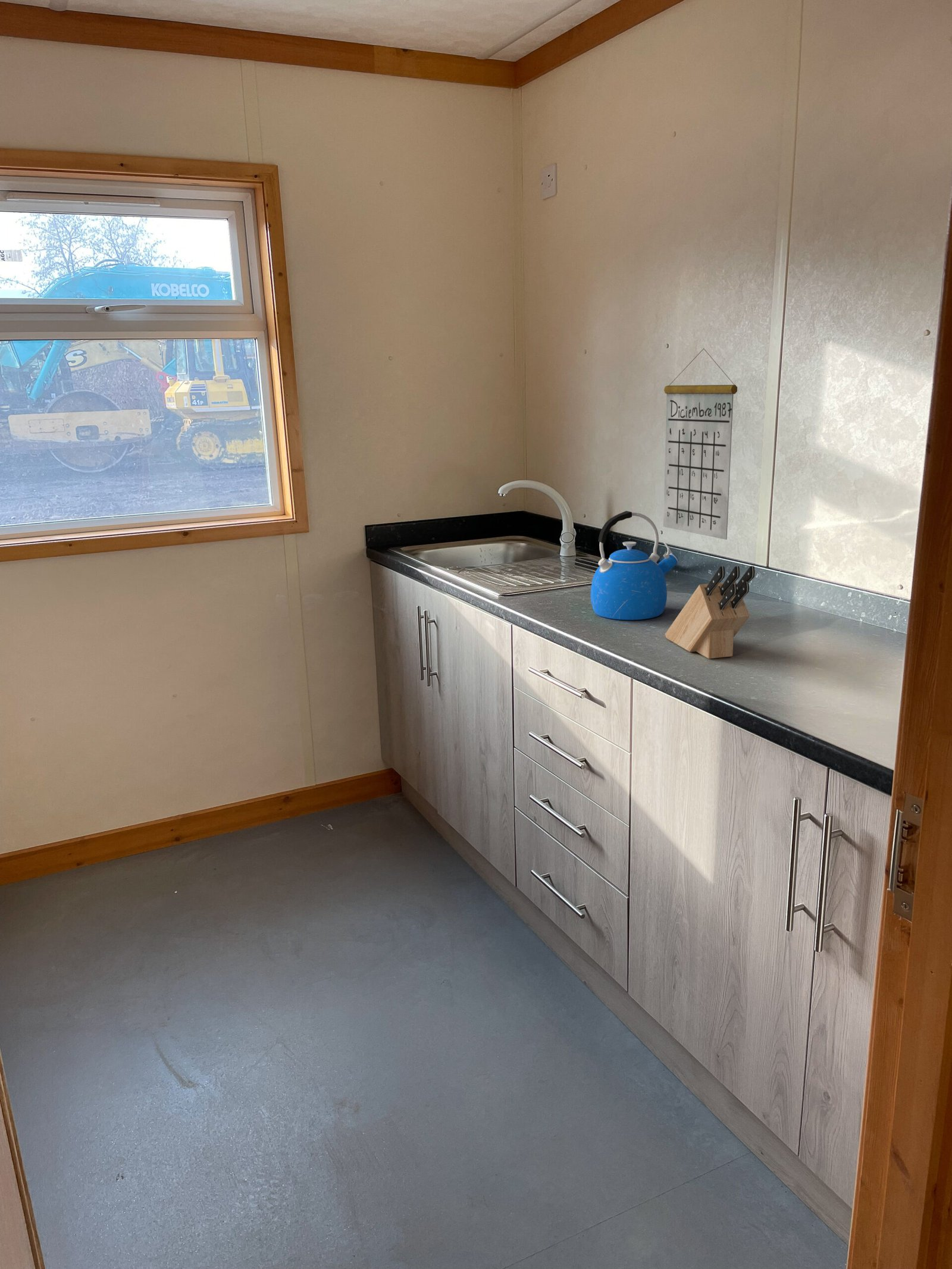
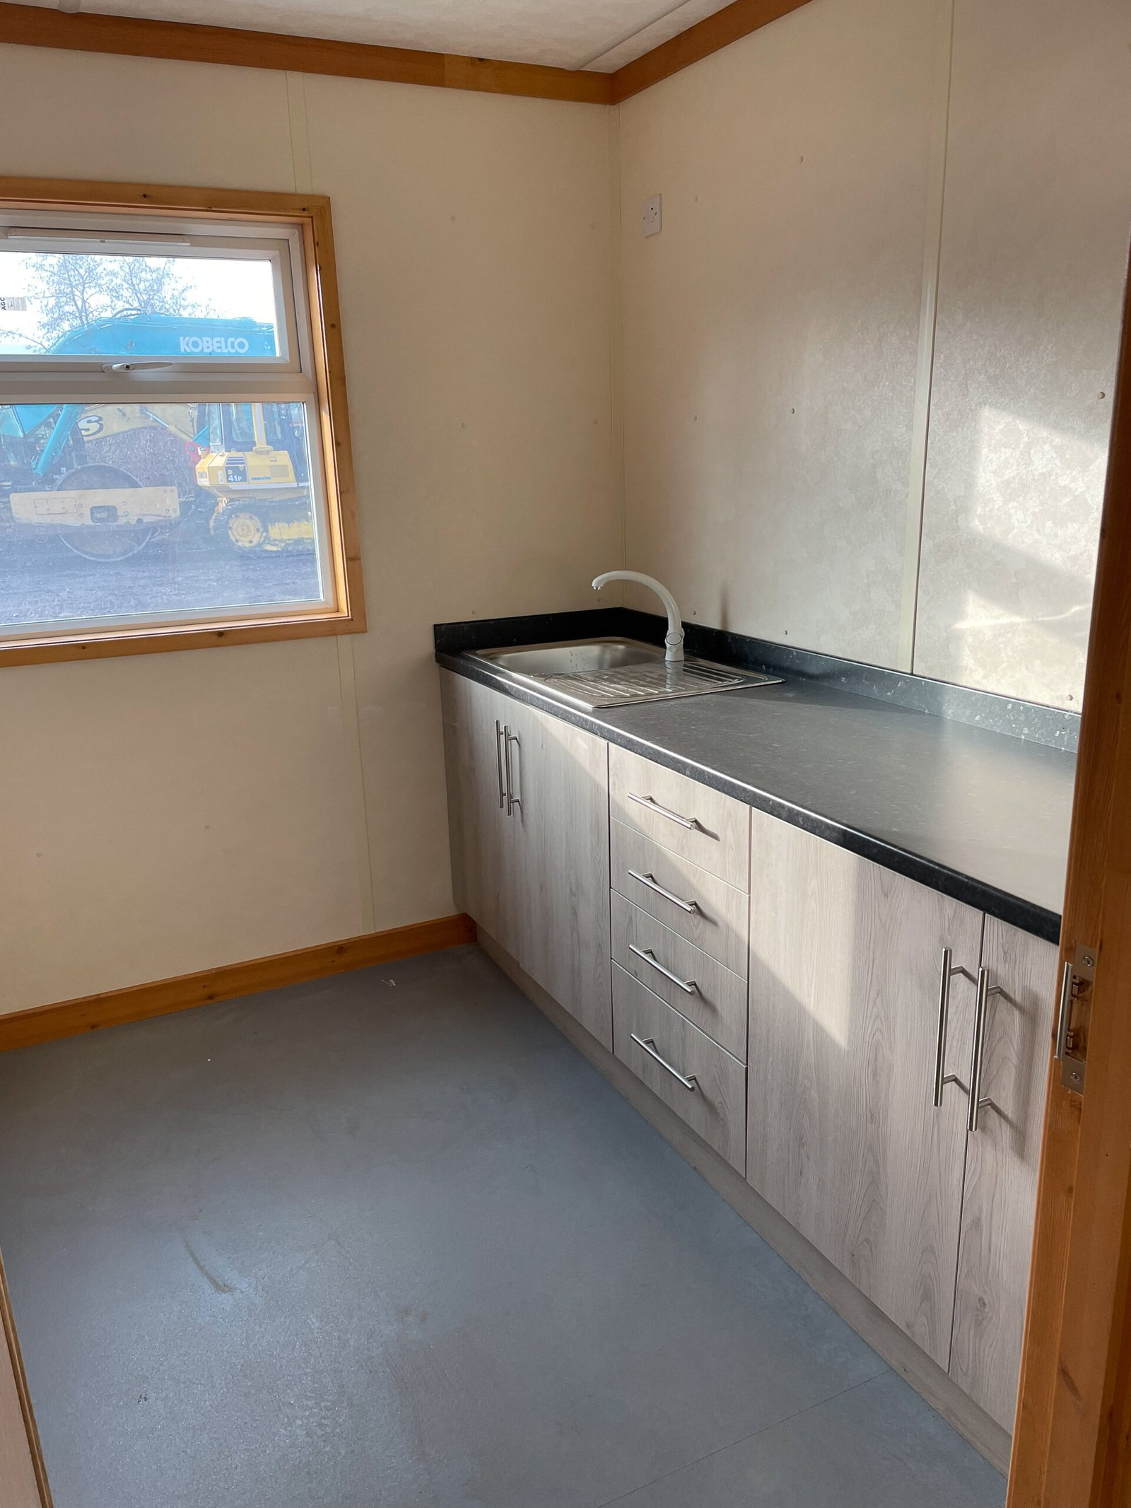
- kettle (637, 561)
- calendar (697, 443)
- knife block (710, 604)
